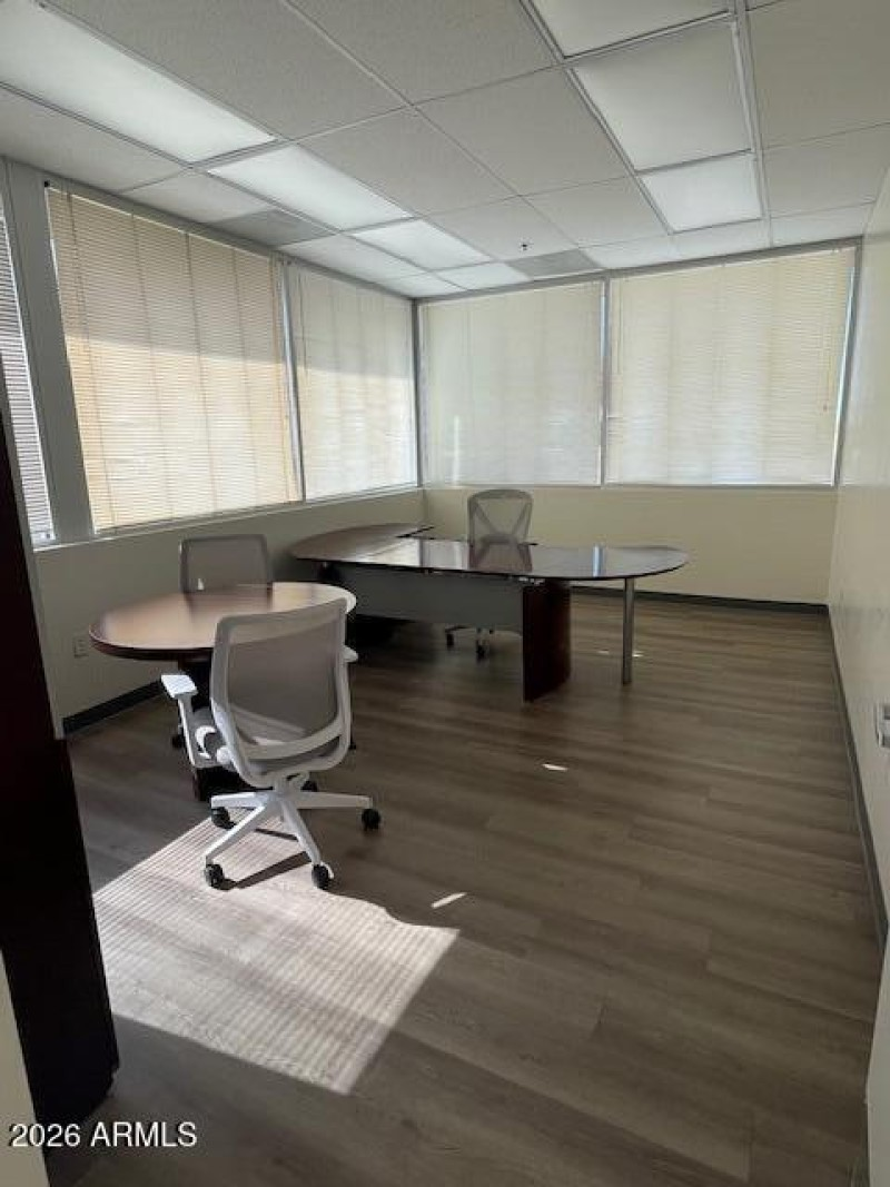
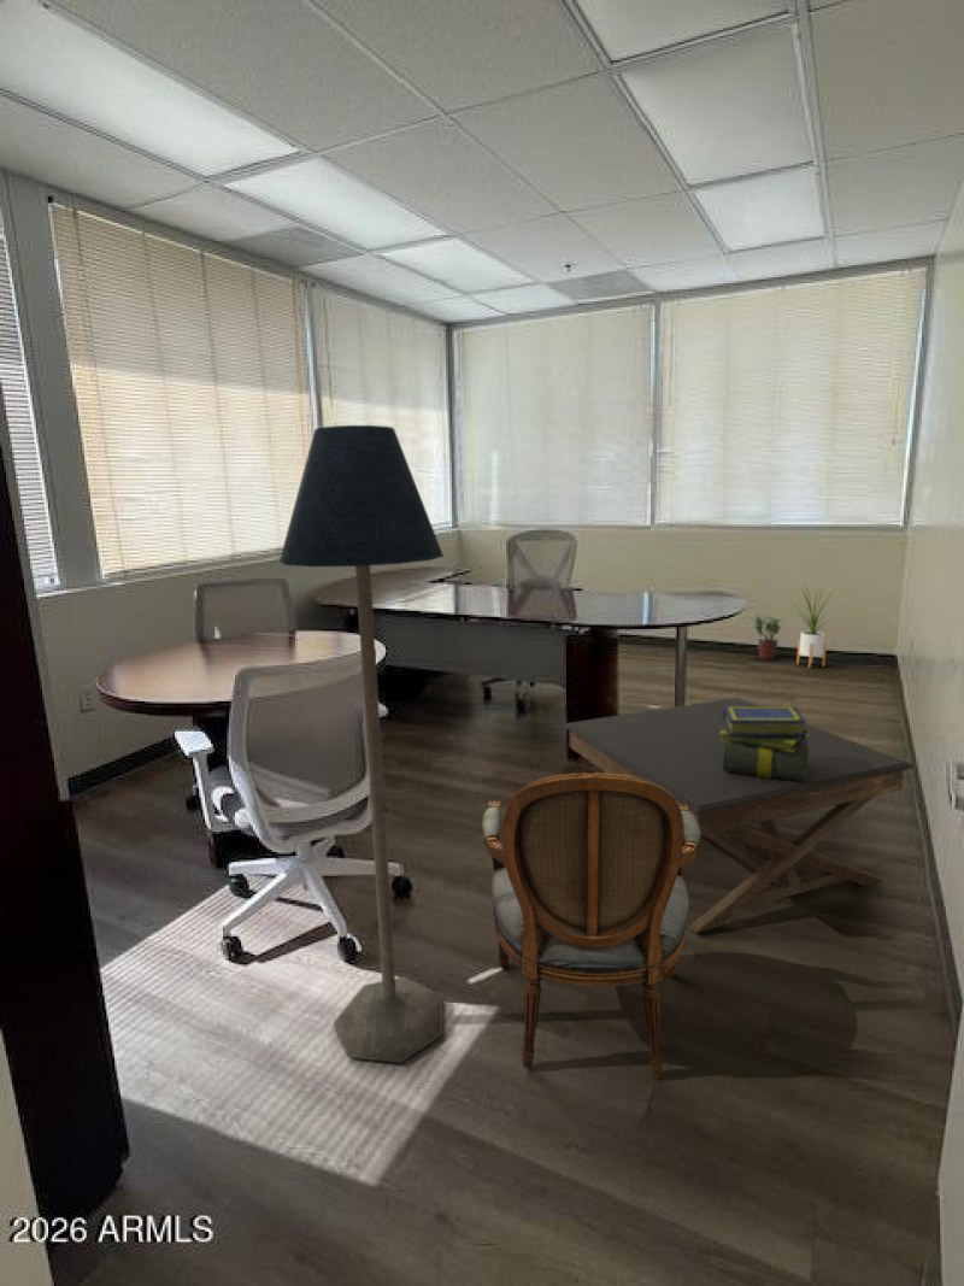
+ coffee table (718, 797)
+ stack of books (763, 740)
+ floor lamp (375, 750)
+ house plant (813, 622)
+ armchair (588, 885)
+ potted plant (766, 635)
